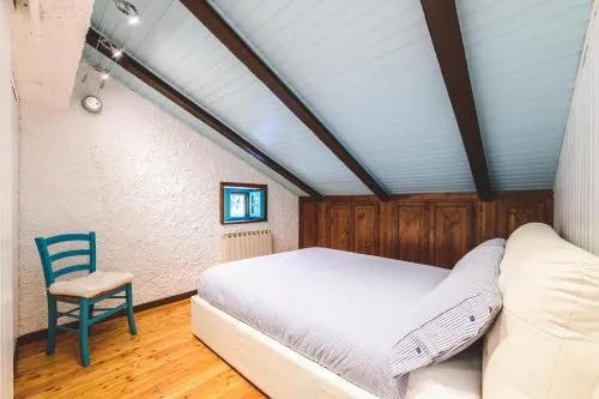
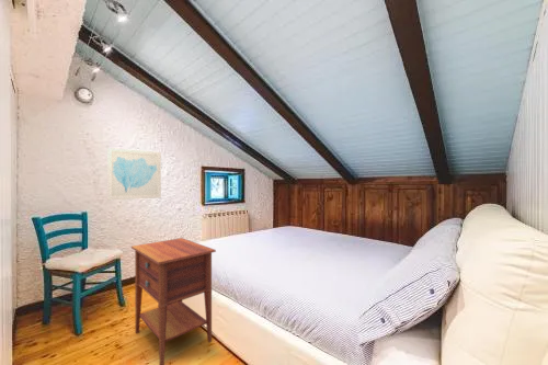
+ nightstand (172, 292)
+ wall art (136, 174)
